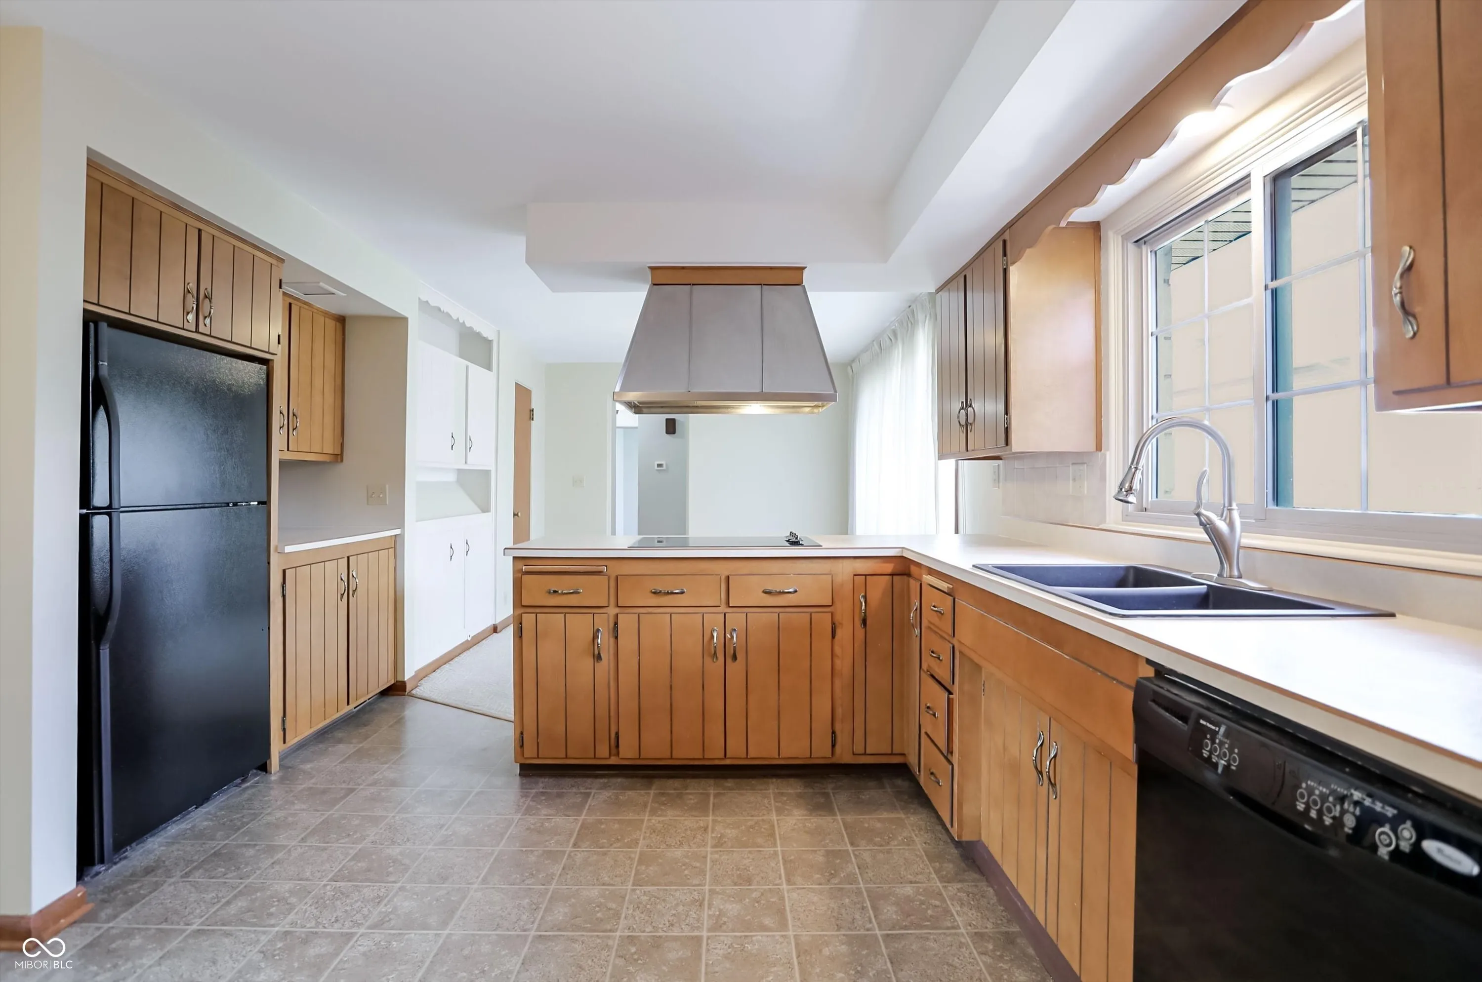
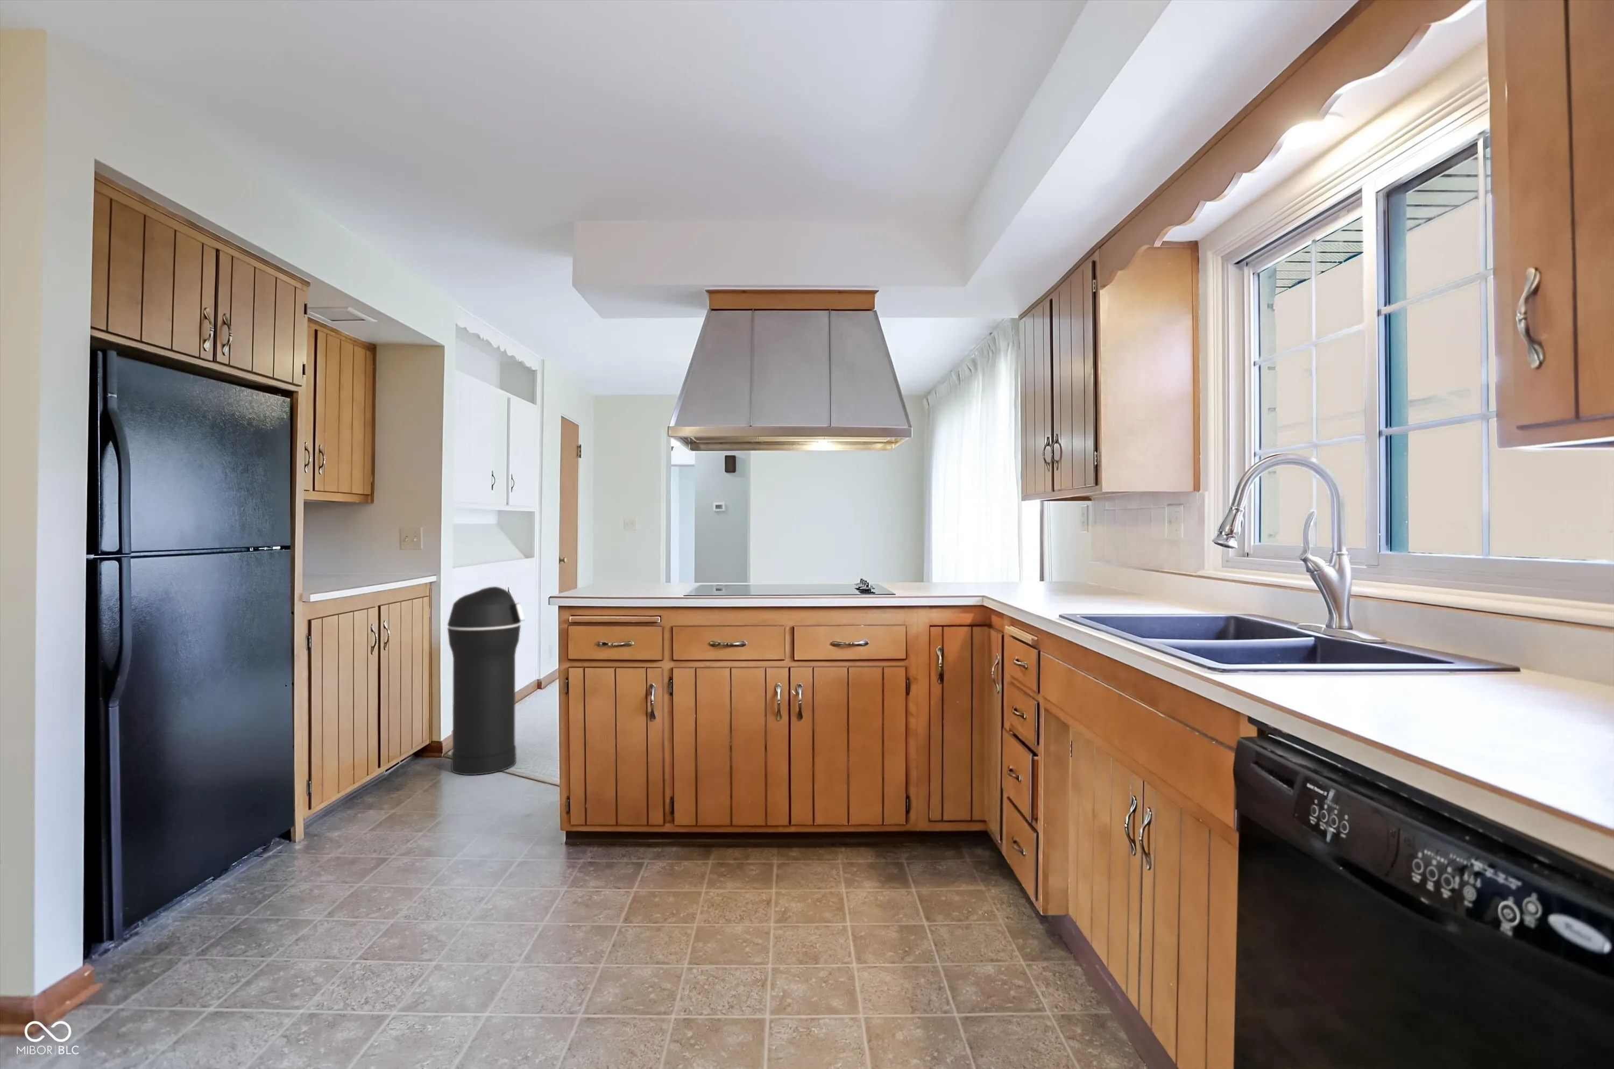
+ trash can (486, 675)
